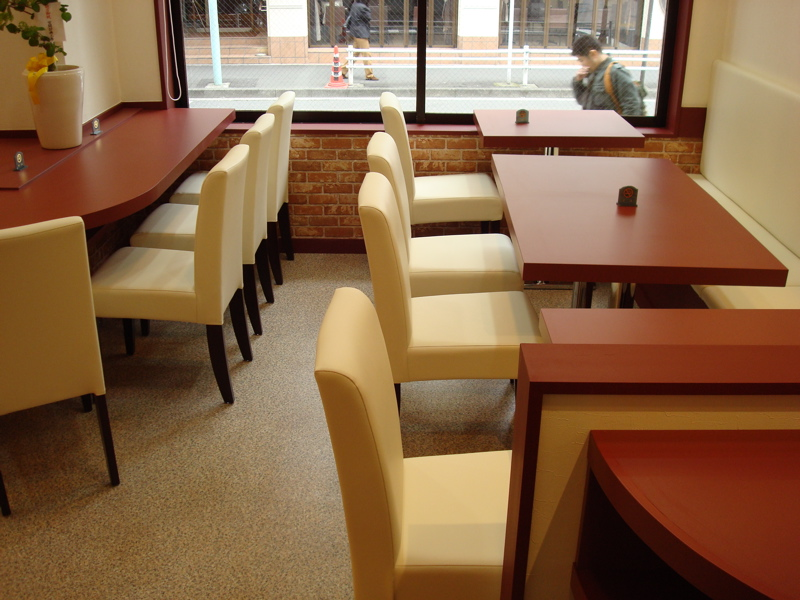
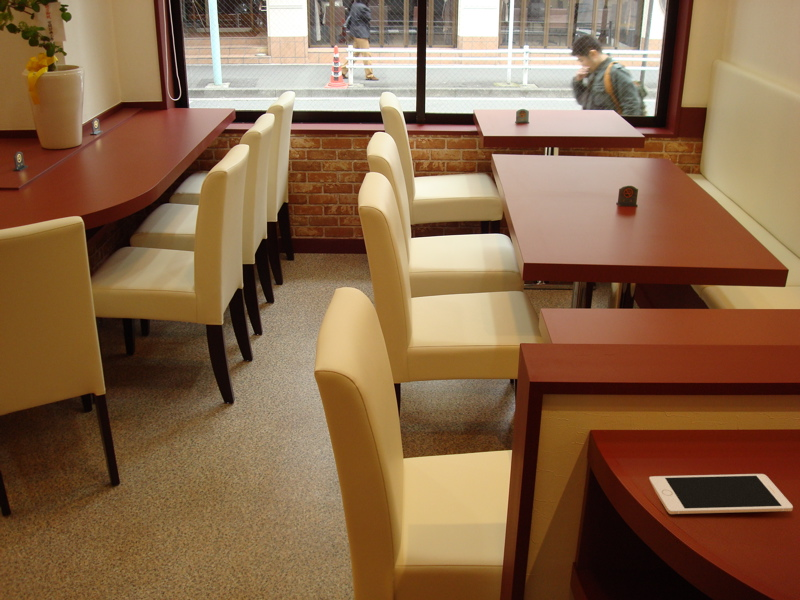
+ cell phone (718, 493)
